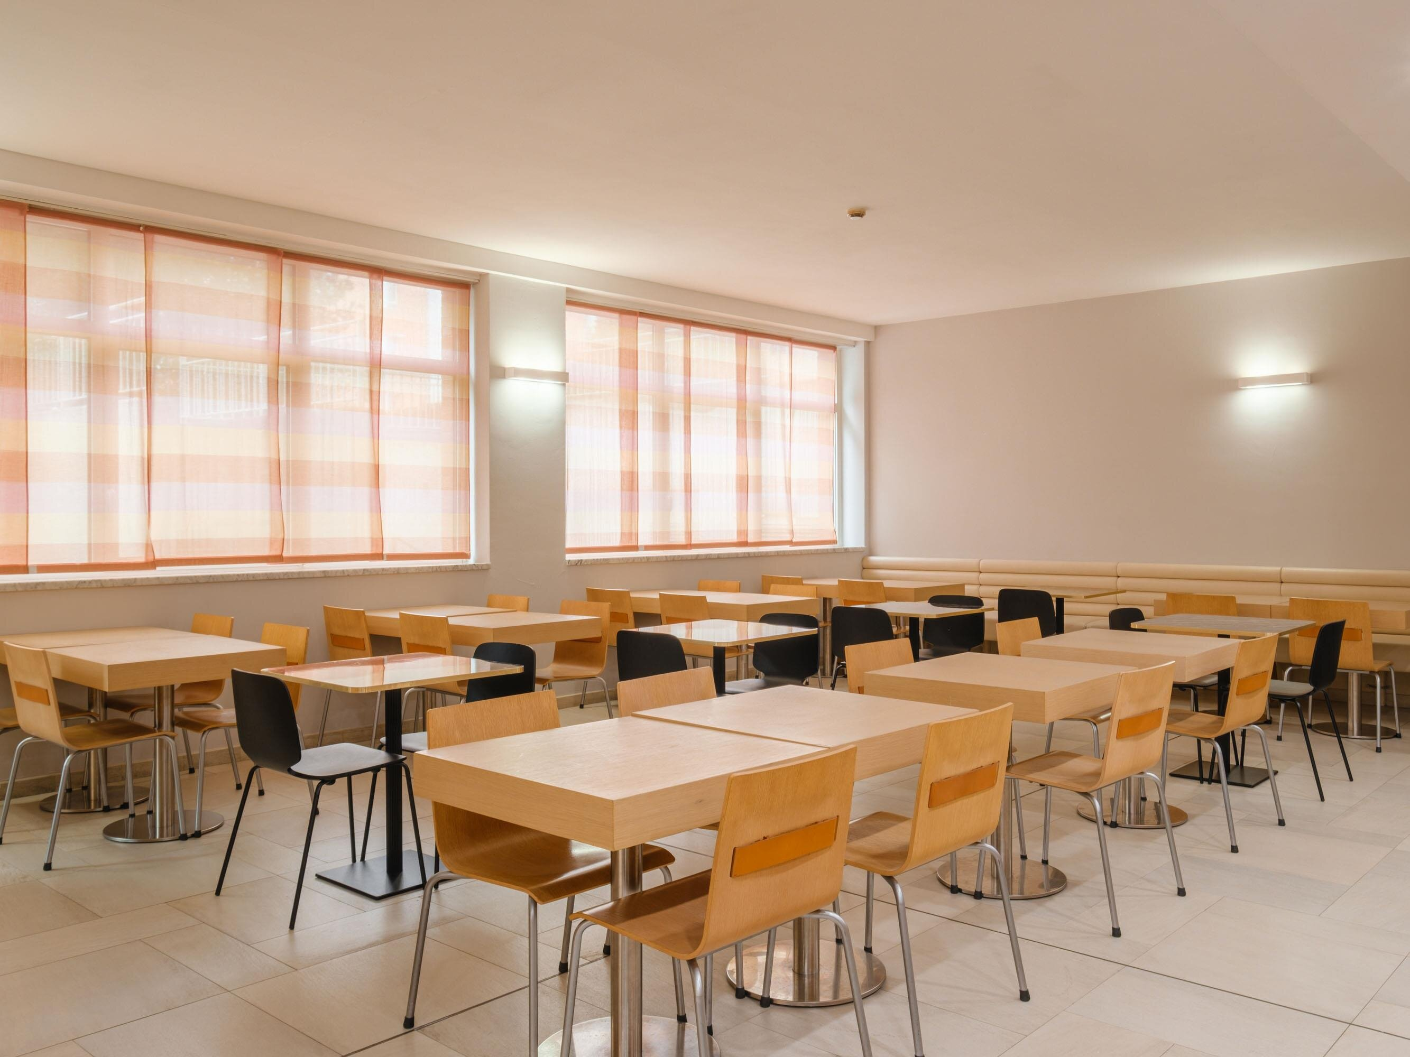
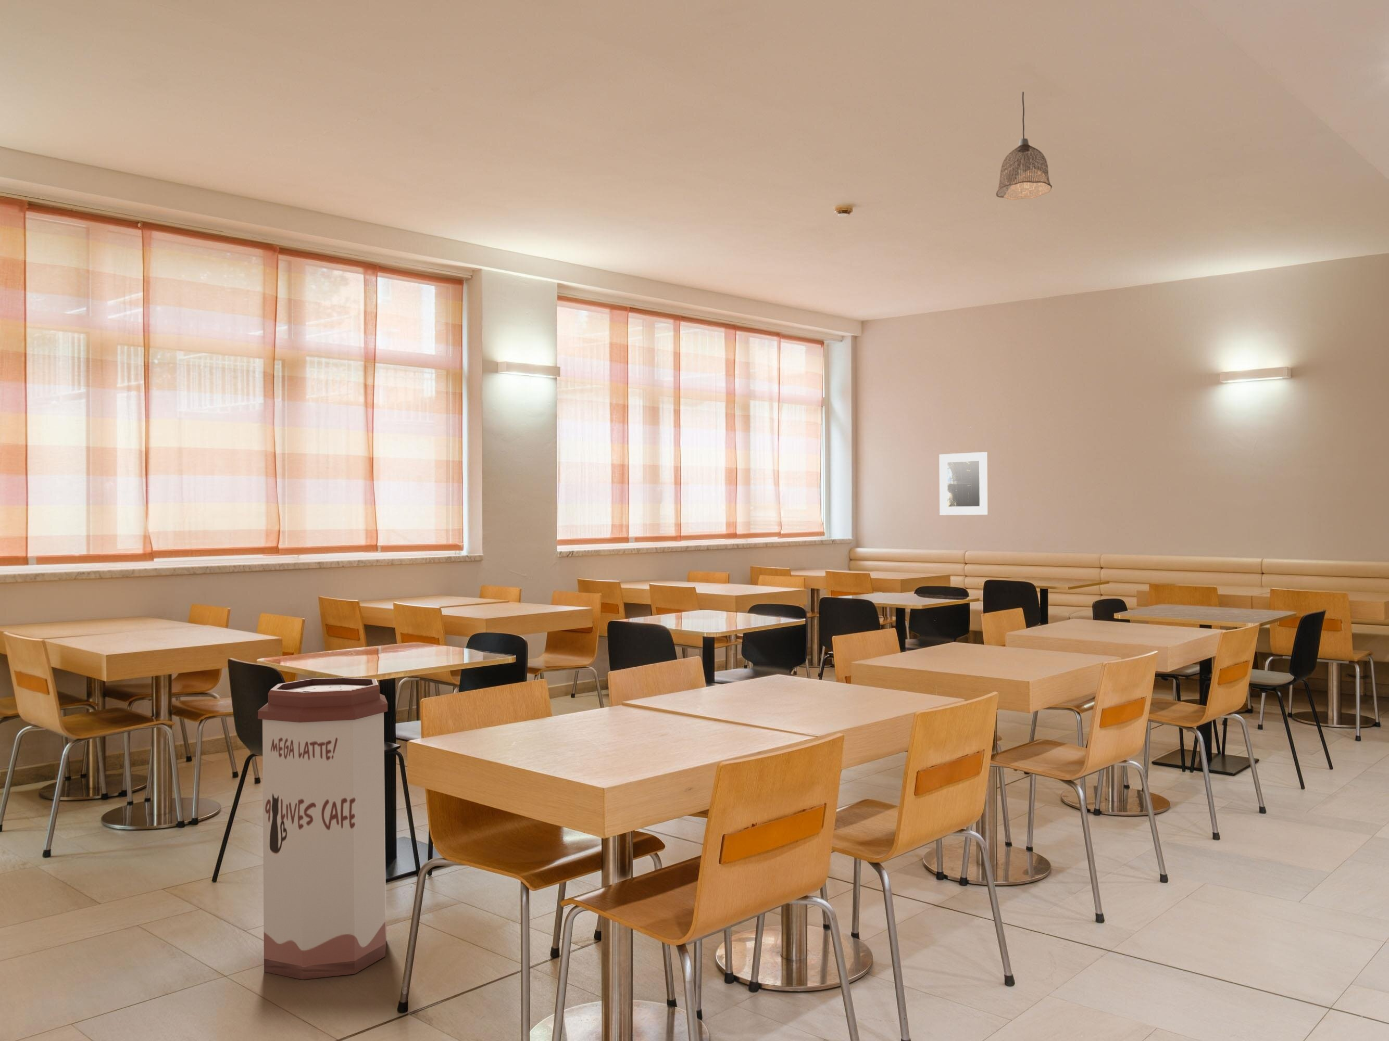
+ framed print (962, 483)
+ pendant lamp (1024, 141)
+ trash can (327, 820)
